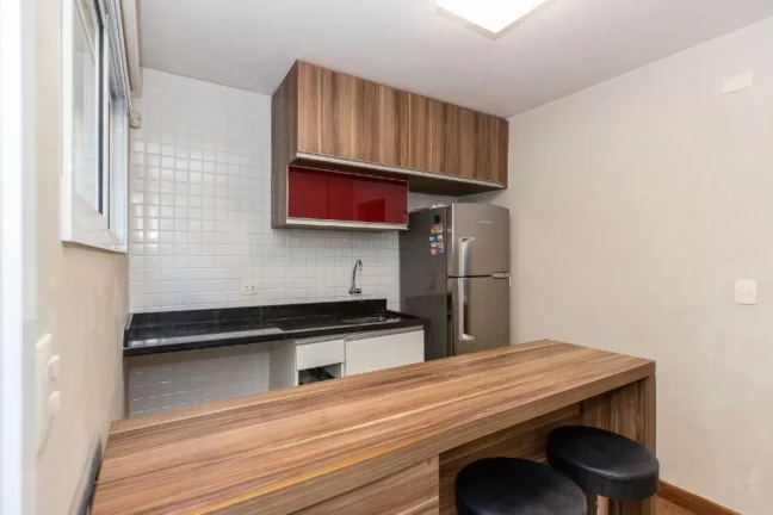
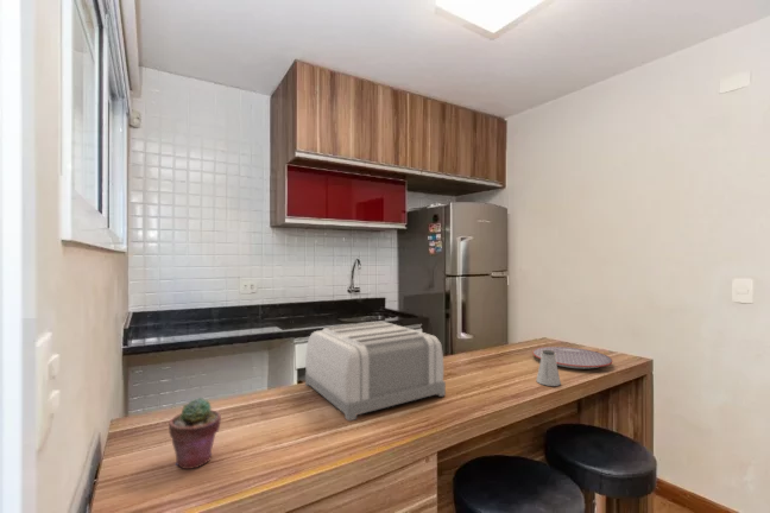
+ toaster (377, 359)
+ saltshaker (548, 366)
+ plate (570, 357)
+ potted succulent (195, 430)
